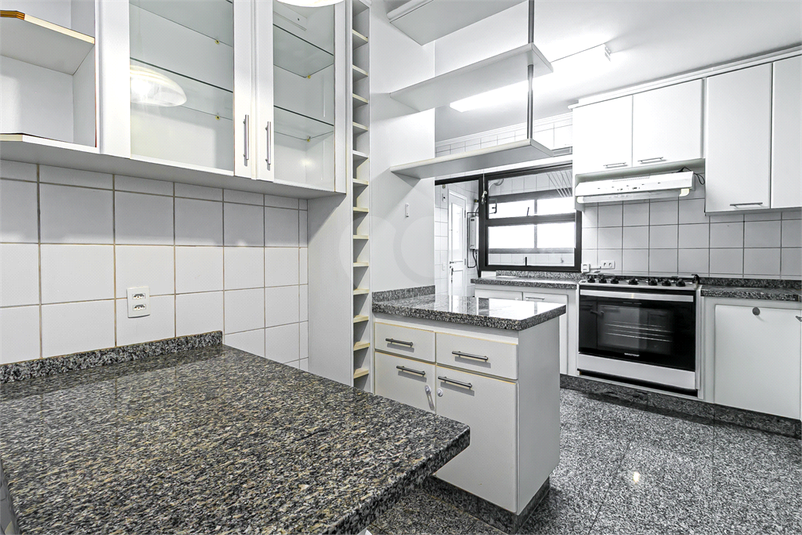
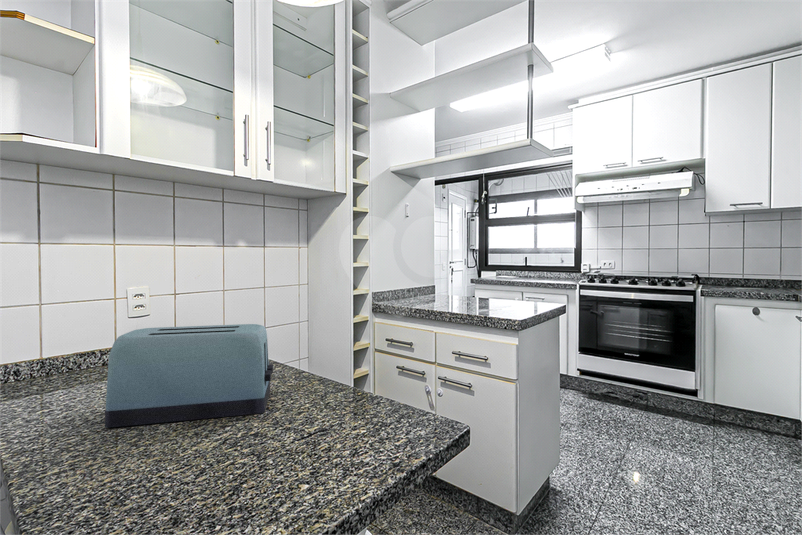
+ toaster (199, 368)
